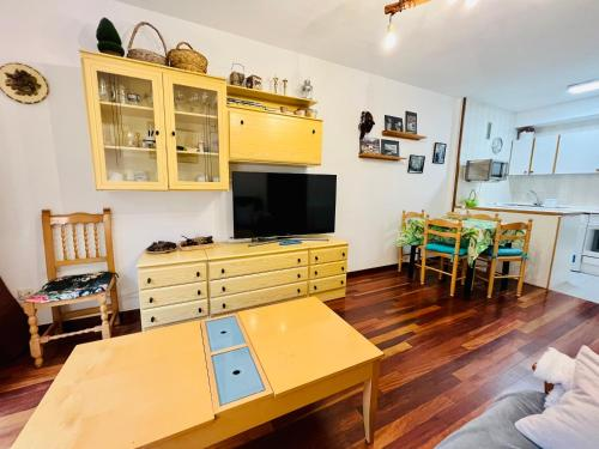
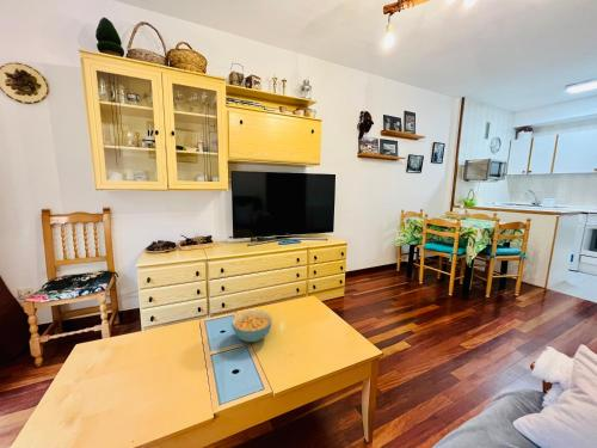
+ cereal bowl (252, 329)
